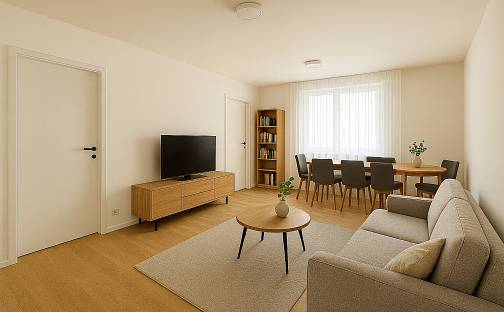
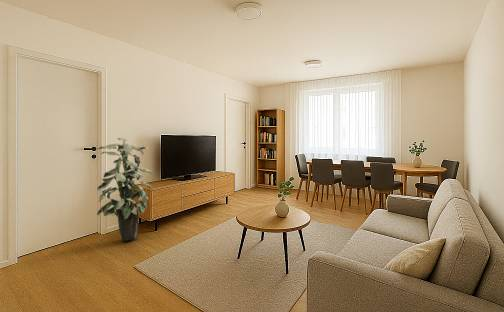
+ indoor plant (124, 188)
